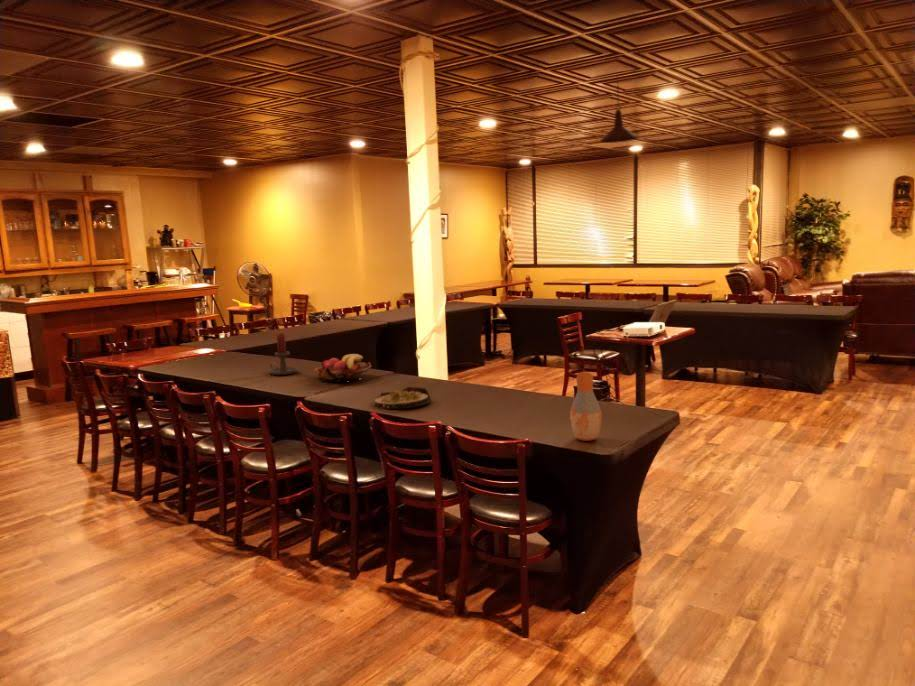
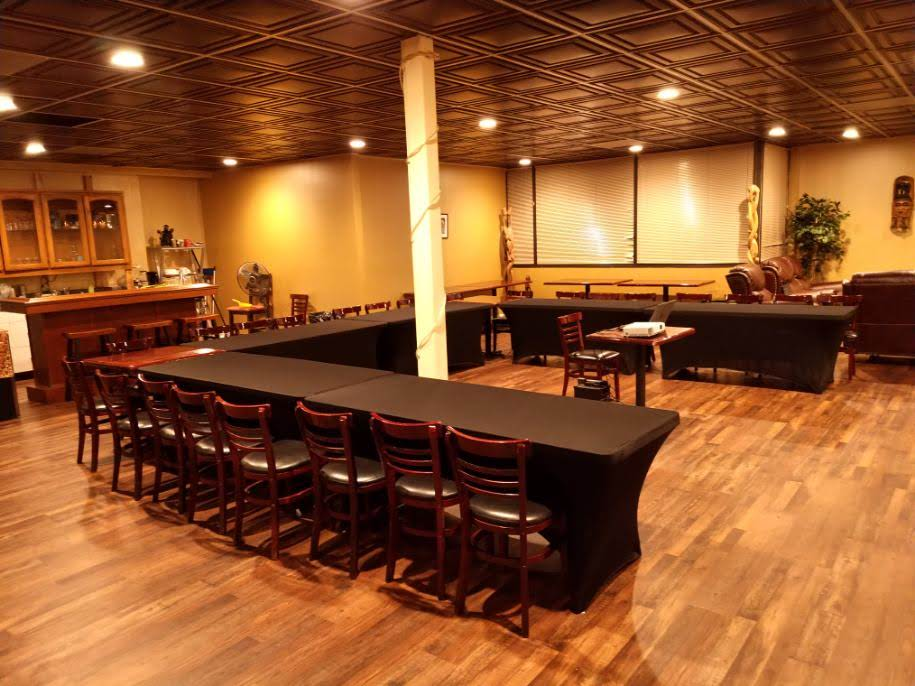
- fruit basket (343, 367)
- vase (585, 405)
- pendant light (618, 109)
- candle holder (279, 353)
- salad plate (401, 397)
